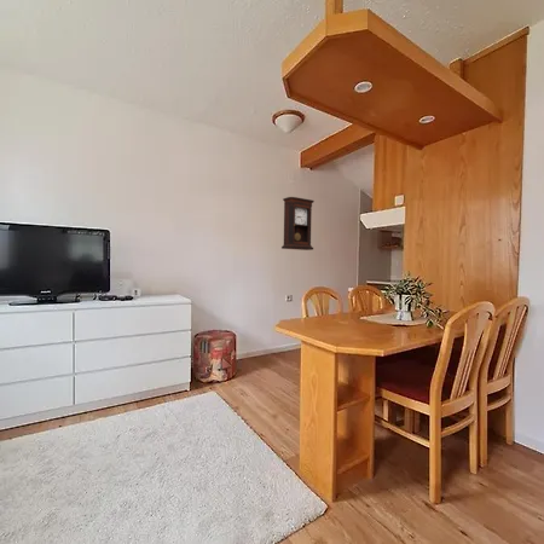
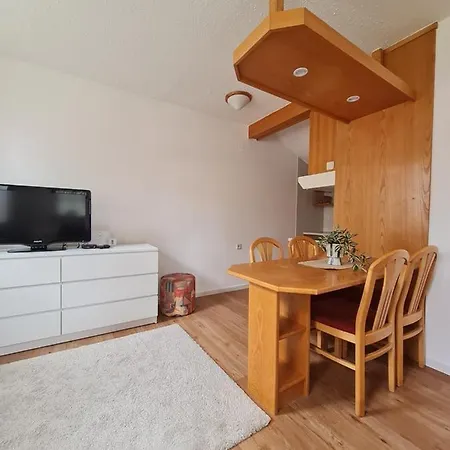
- pendulum clock (299, 224)
